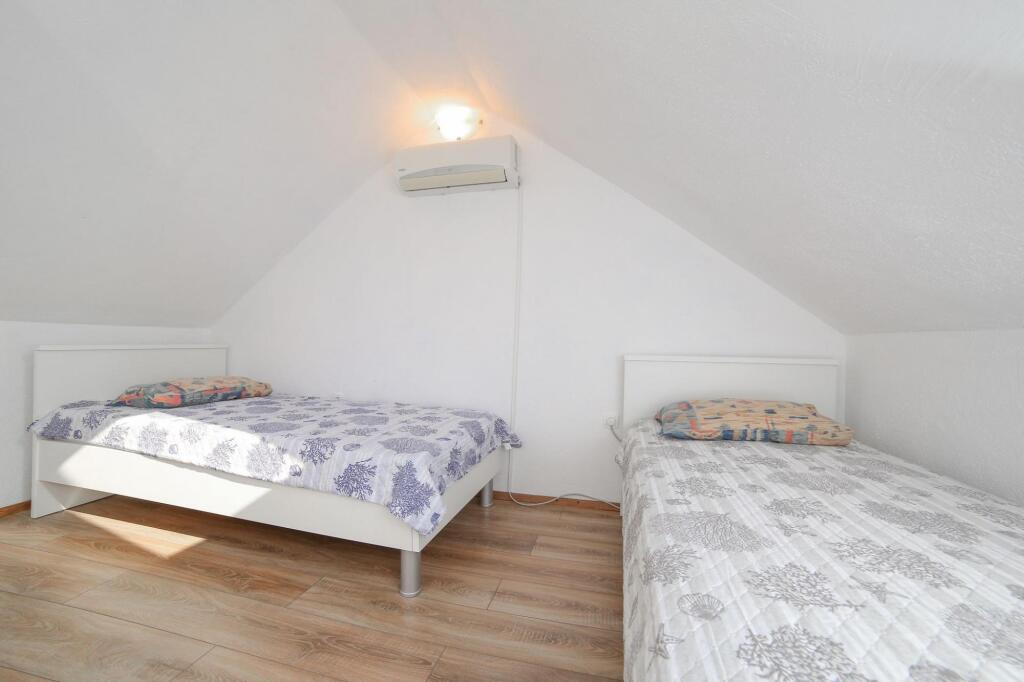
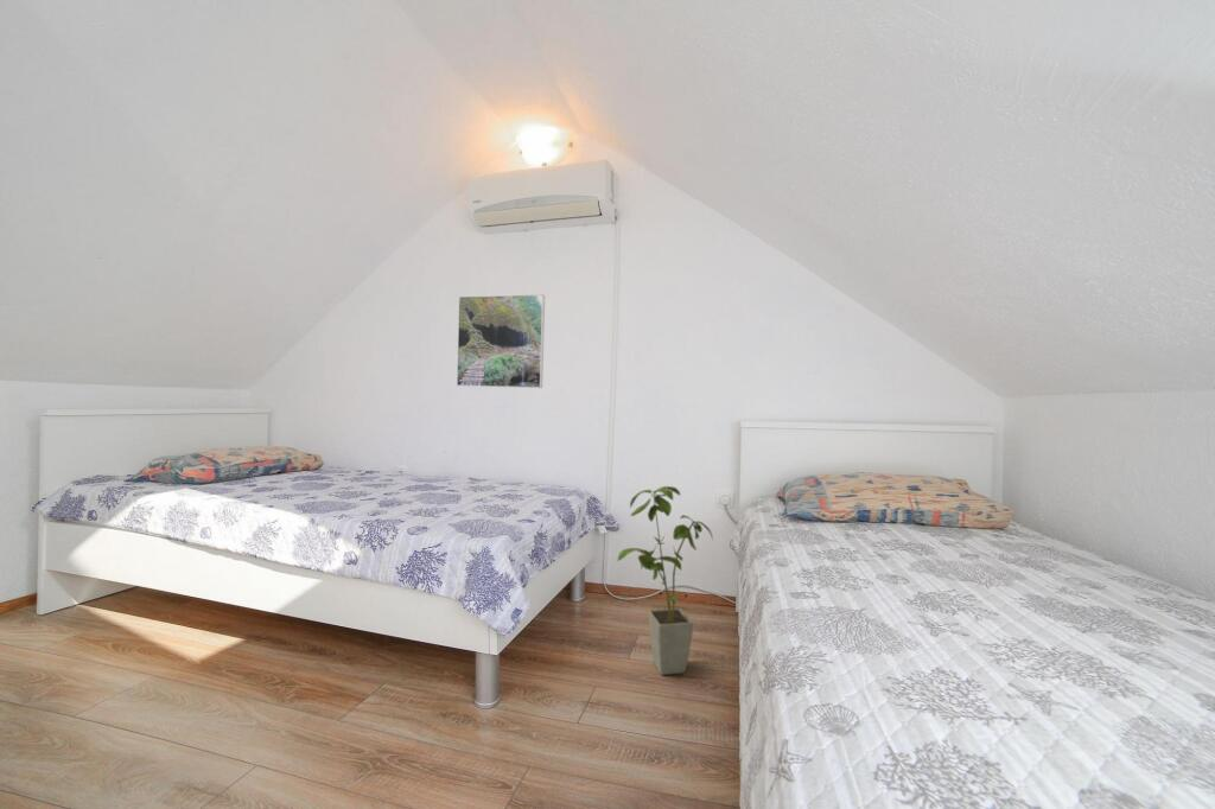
+ house plant (656, 577)
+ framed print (500, 340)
